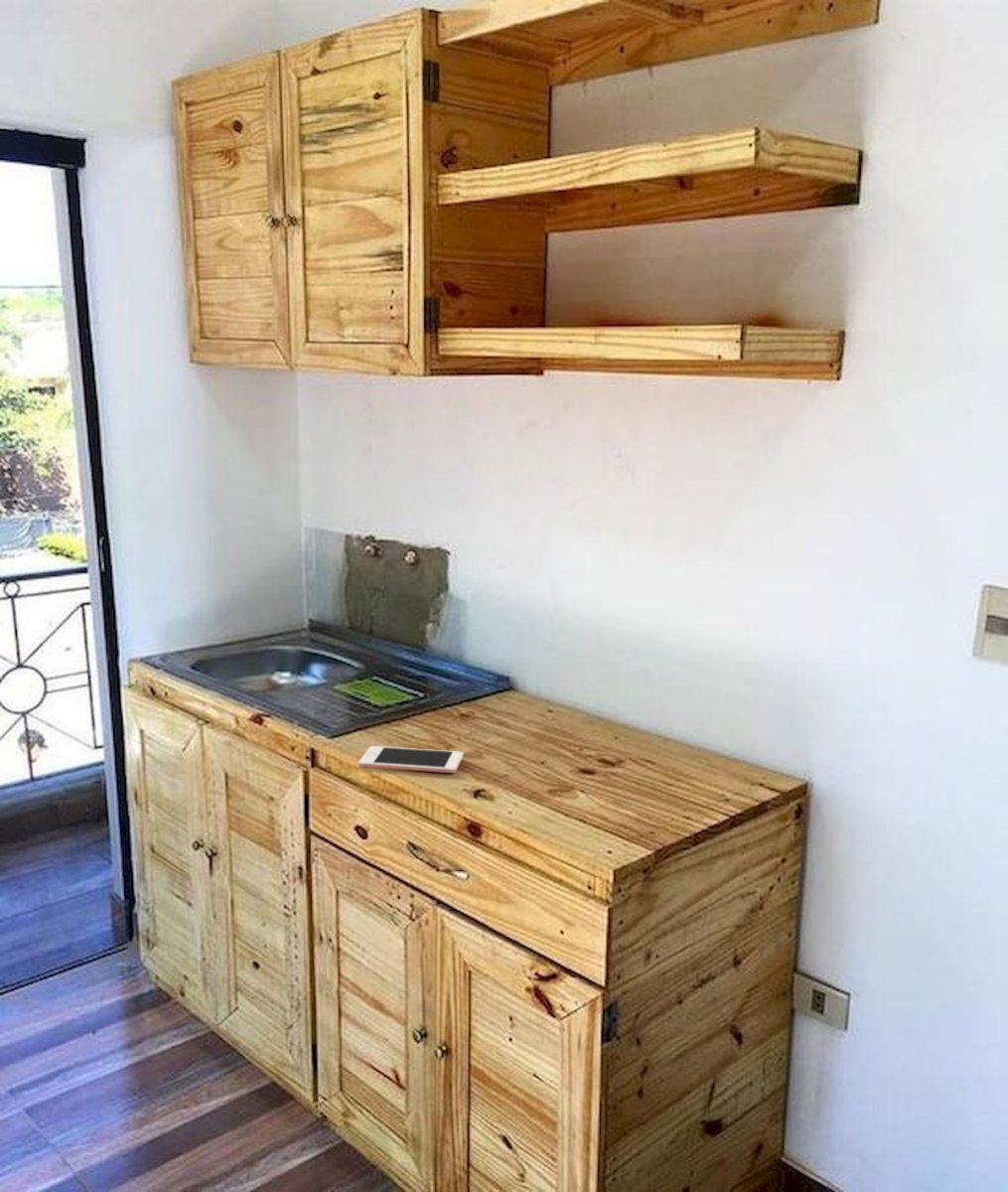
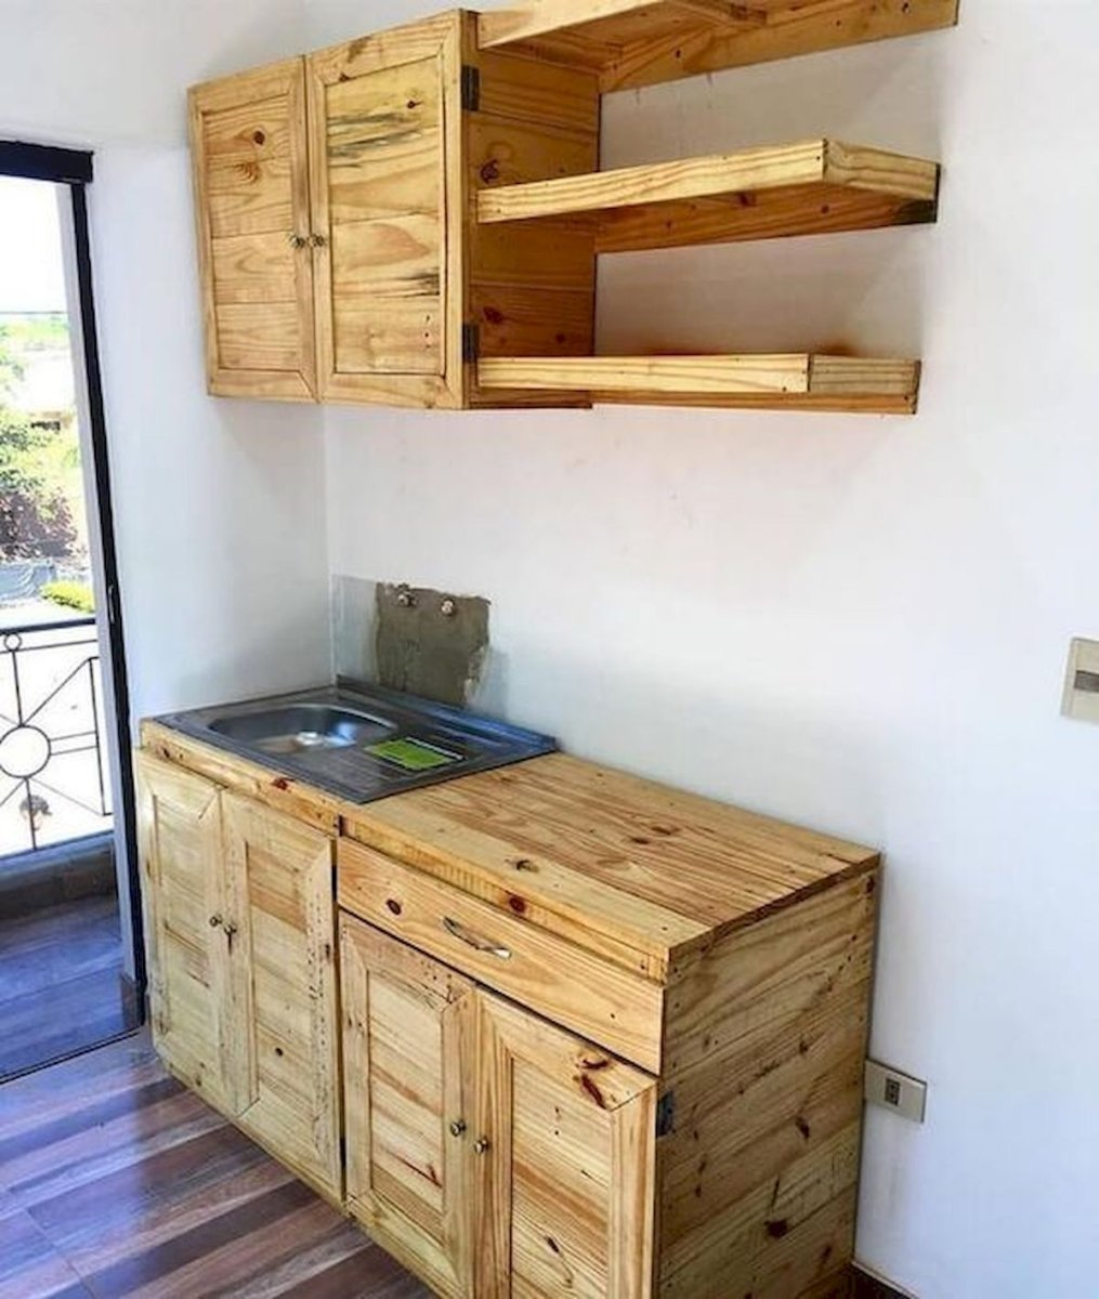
- cell phone (411, 759)
